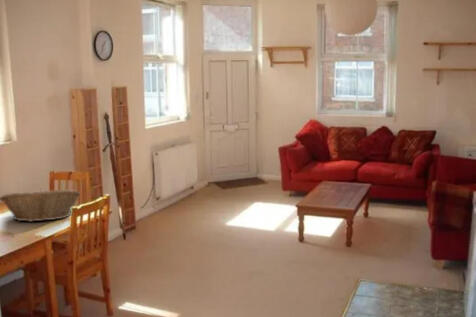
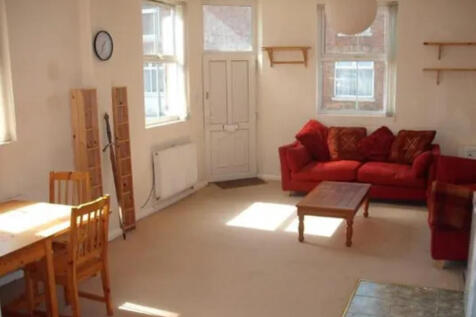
- fruit basket (41, 202)
